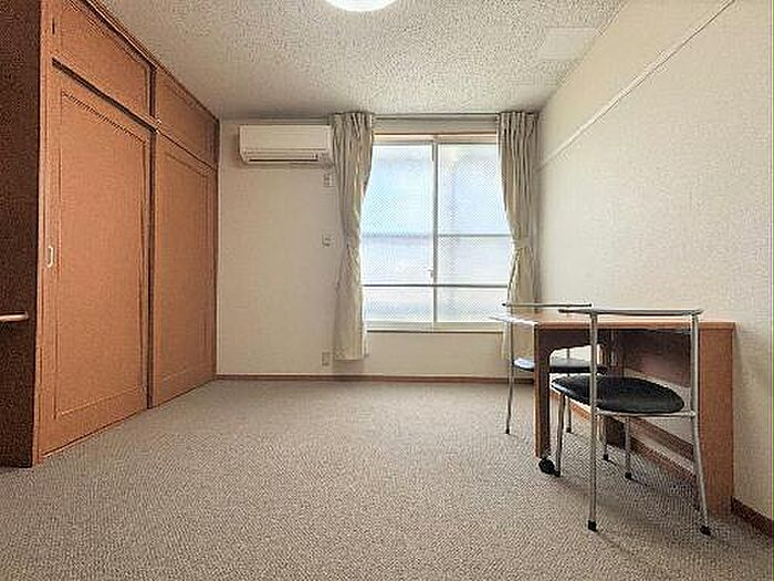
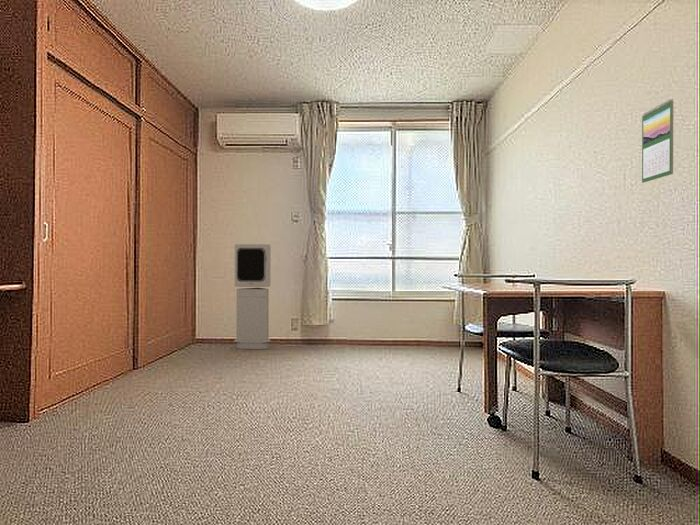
+ air purifier (254, 295)
+ calendar (656, 142)
